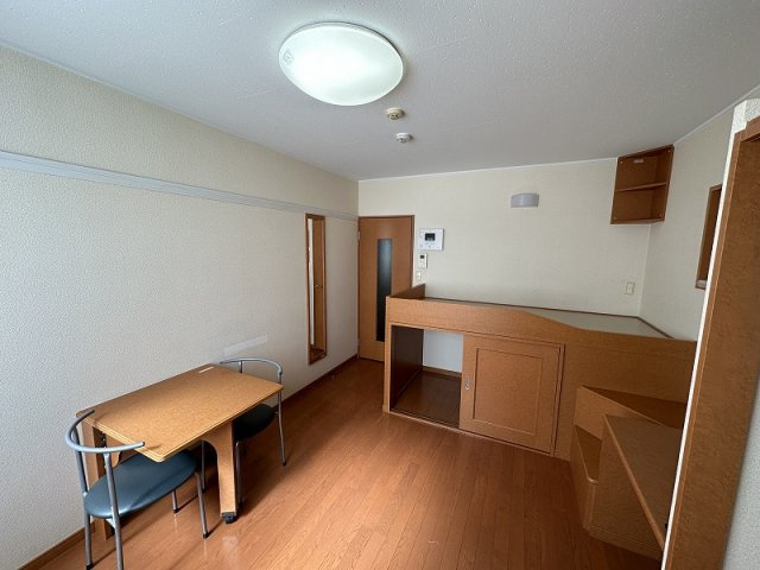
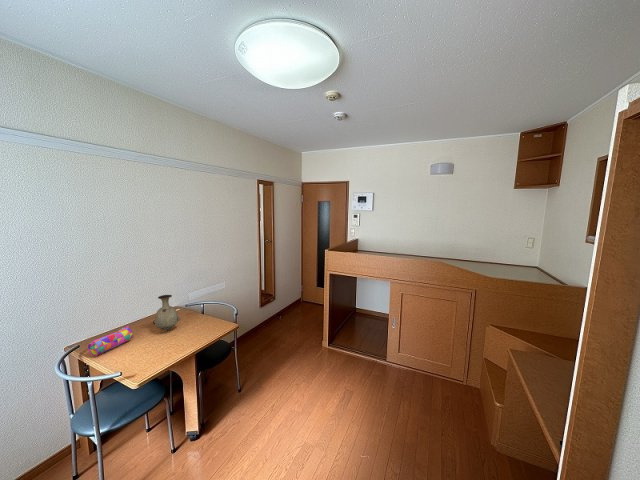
+ pencil case (111, 340)
+ vase (166, 313)
